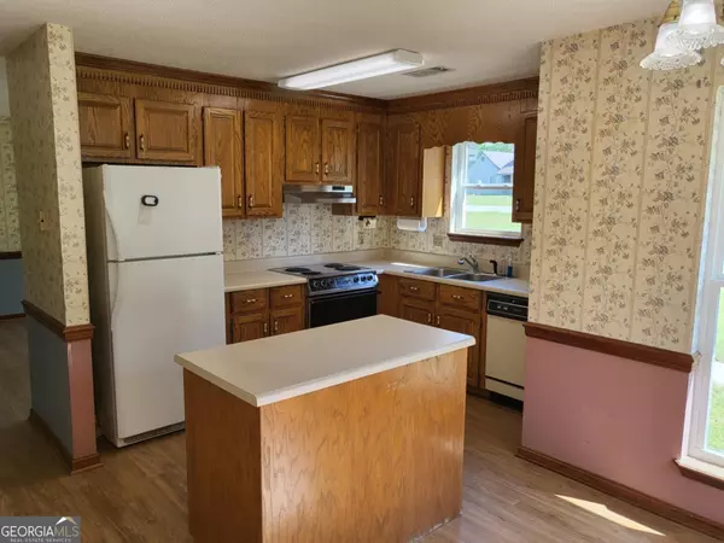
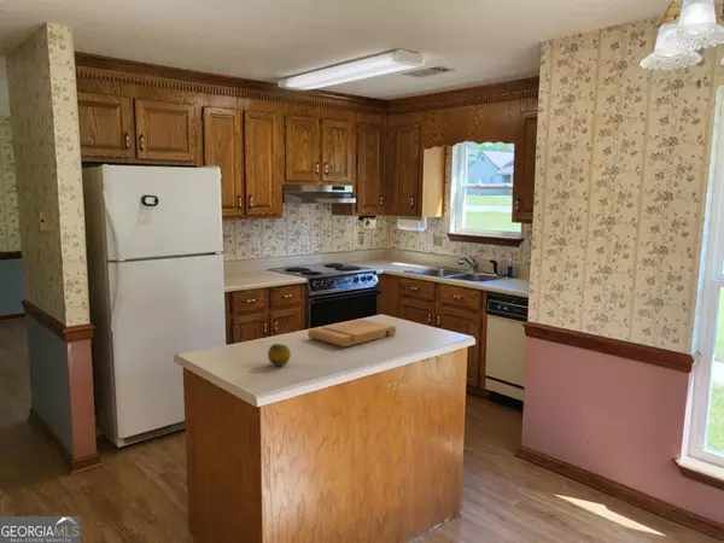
+ fruit (279, 354)
+ cutting board (352, 332)
